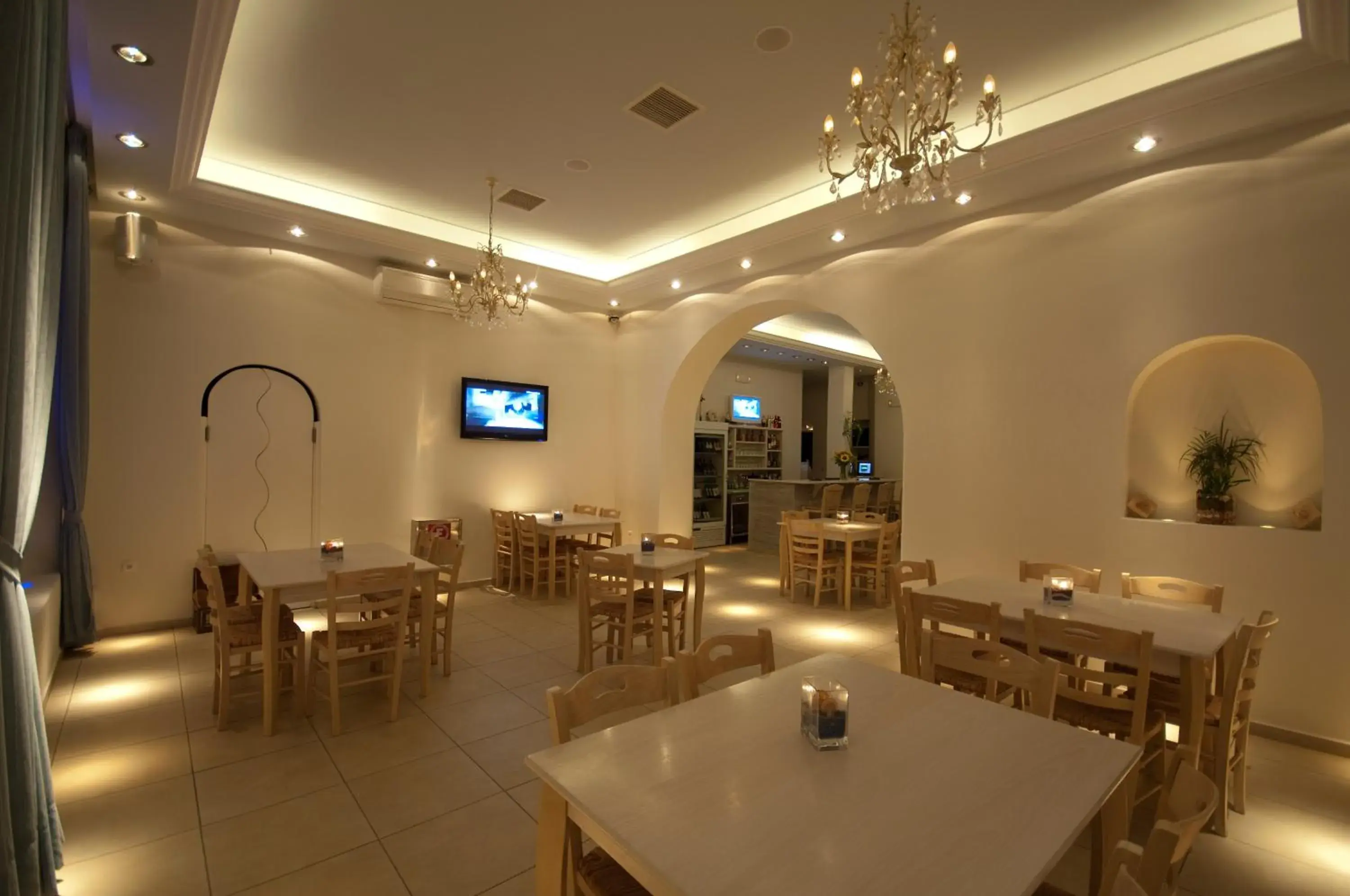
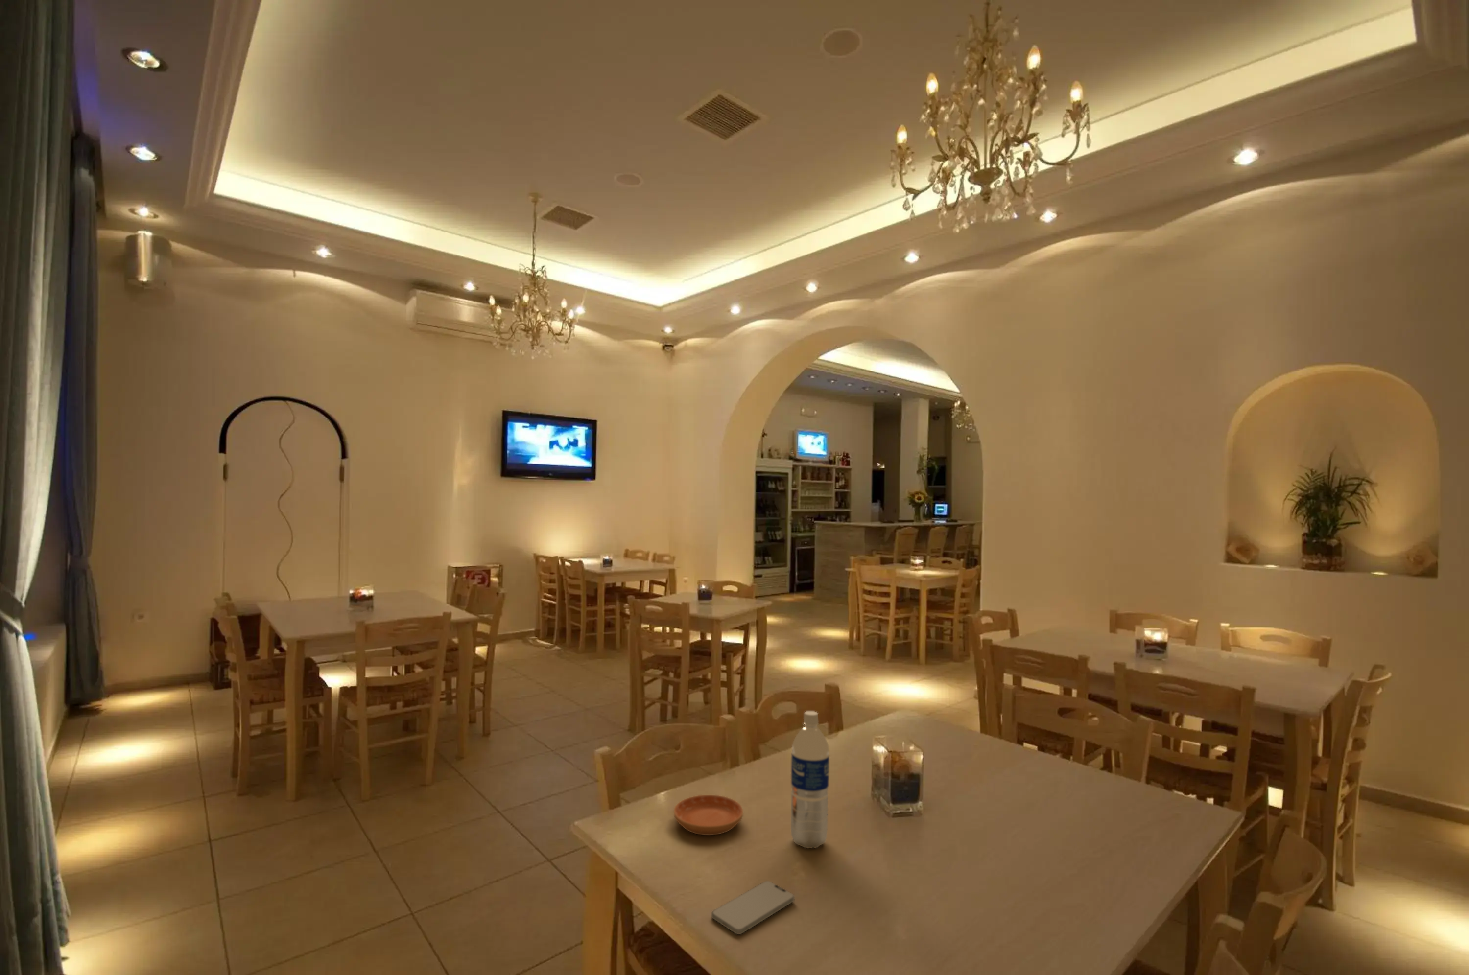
+ smartphone (754, 906)
+ saucer (708, 815)
+ water bottle (810, 777)
